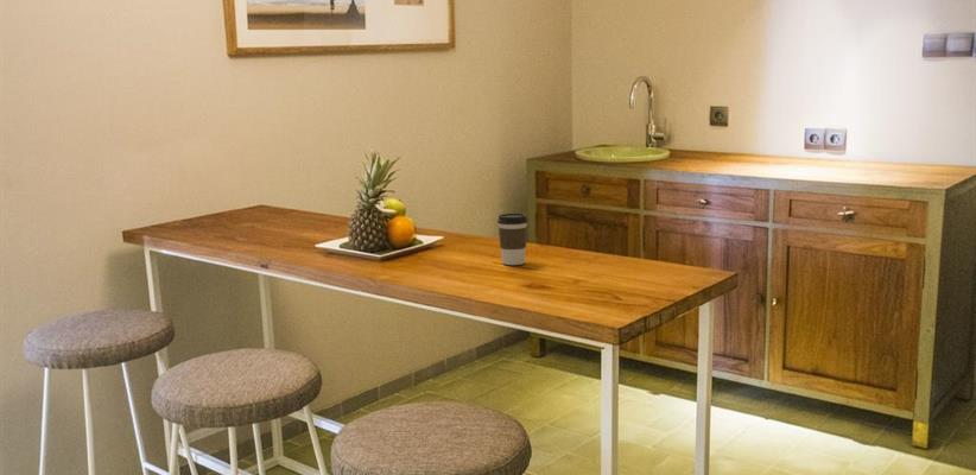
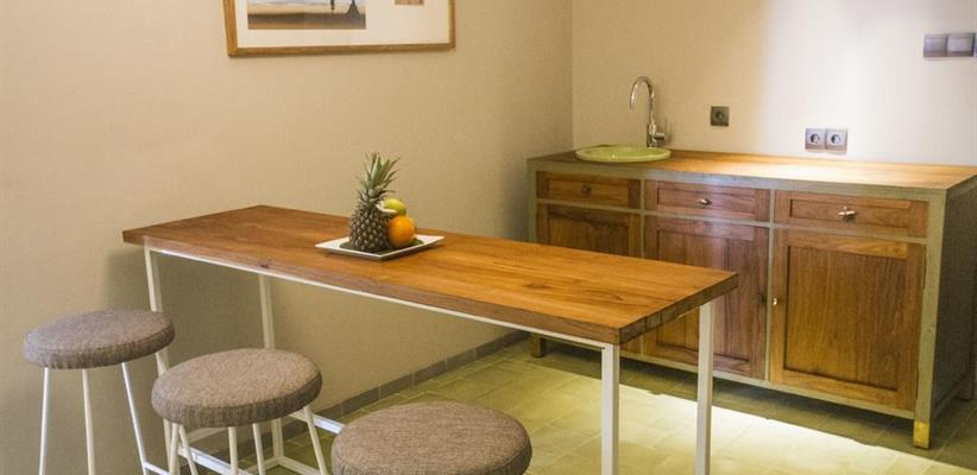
- coffee cup (513, 239)
